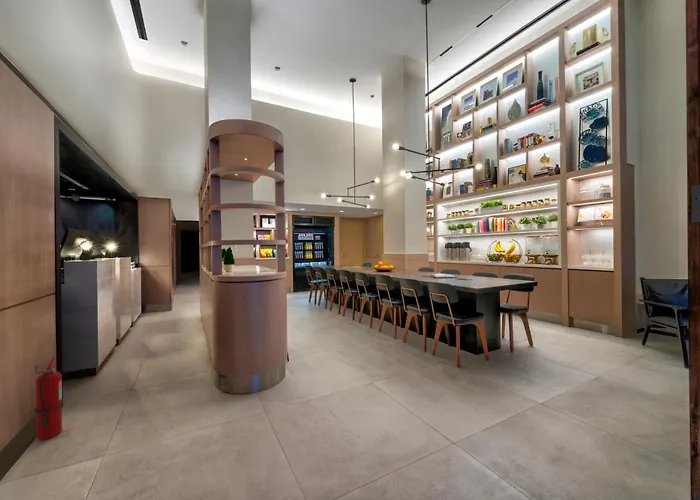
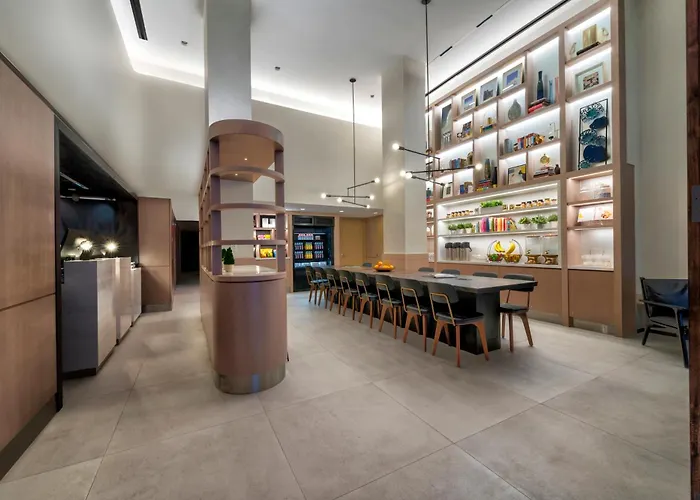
- fire extinguisher (48, 398)
